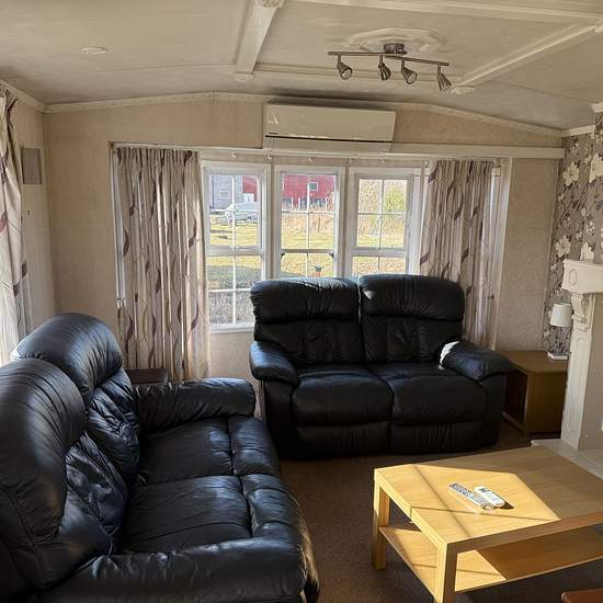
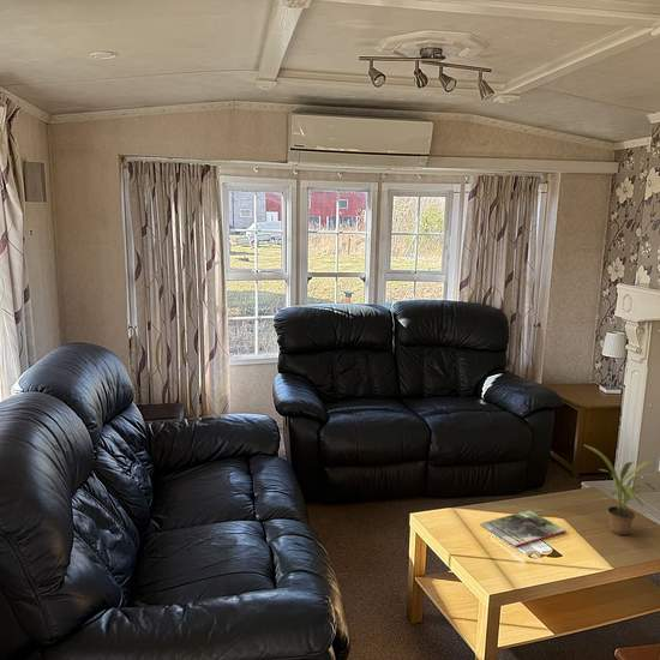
+ magazine (522, 527)
+ potted plant (618, 491)
